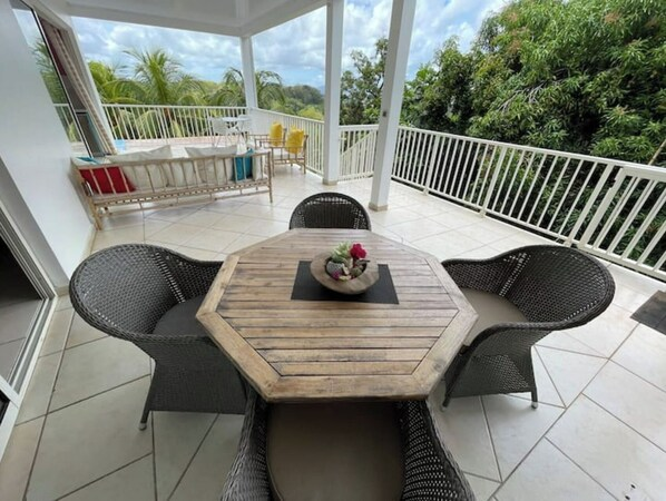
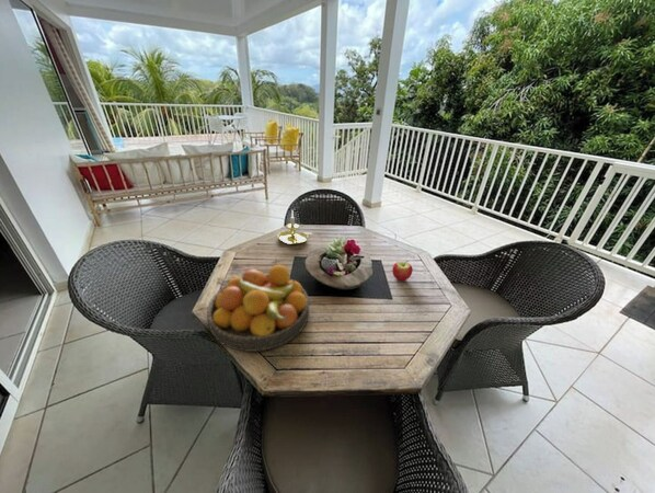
+ fruit bowl (260, 296)
+ candle holder (295, 225)
+ apple (402, 268)
